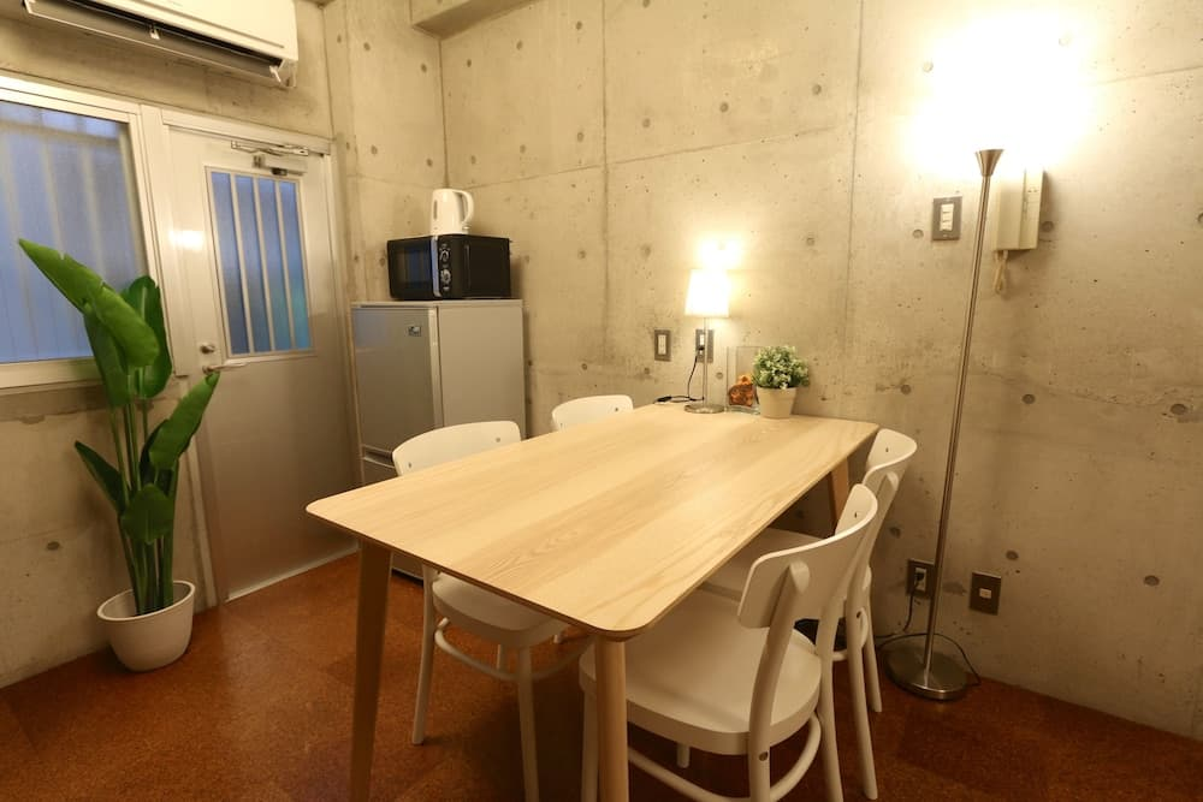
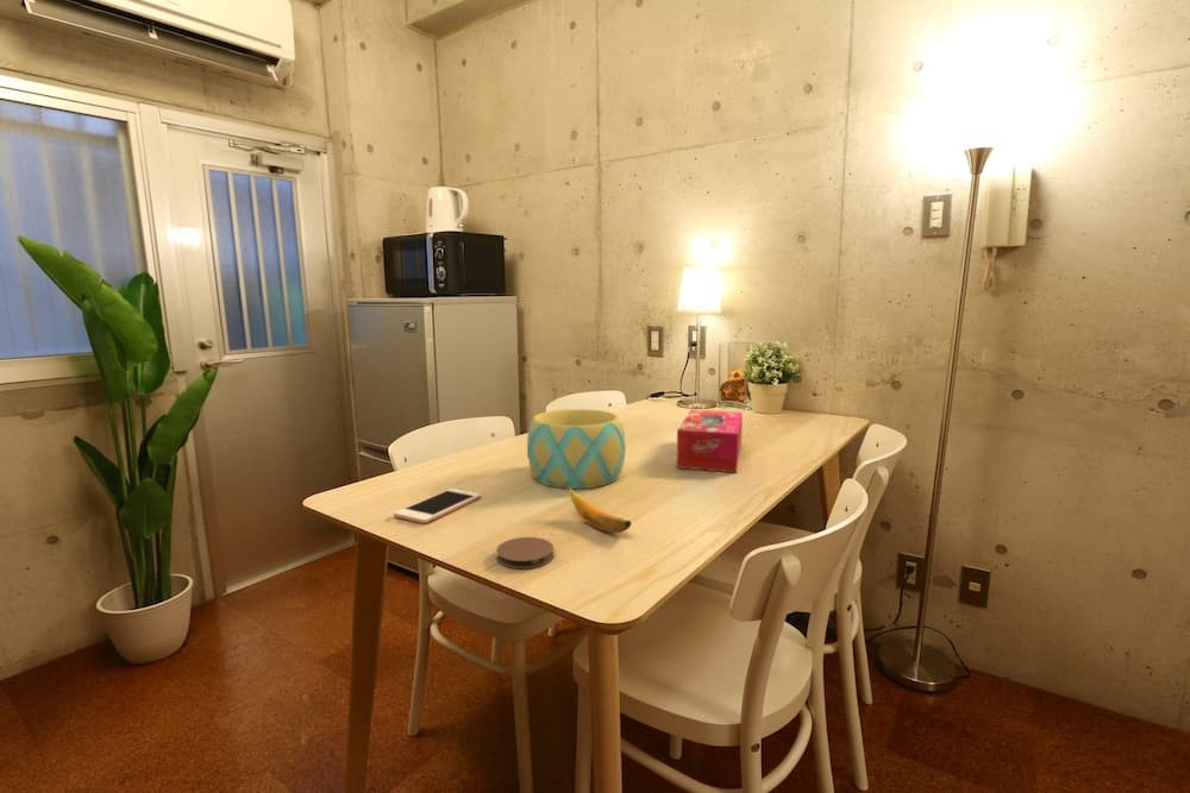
+ cell phone (439, 504)
+ tissue box (712, 438)
+ banana (597, 511)
+ bowl (576, 446)
+ coaster (525, 552)
